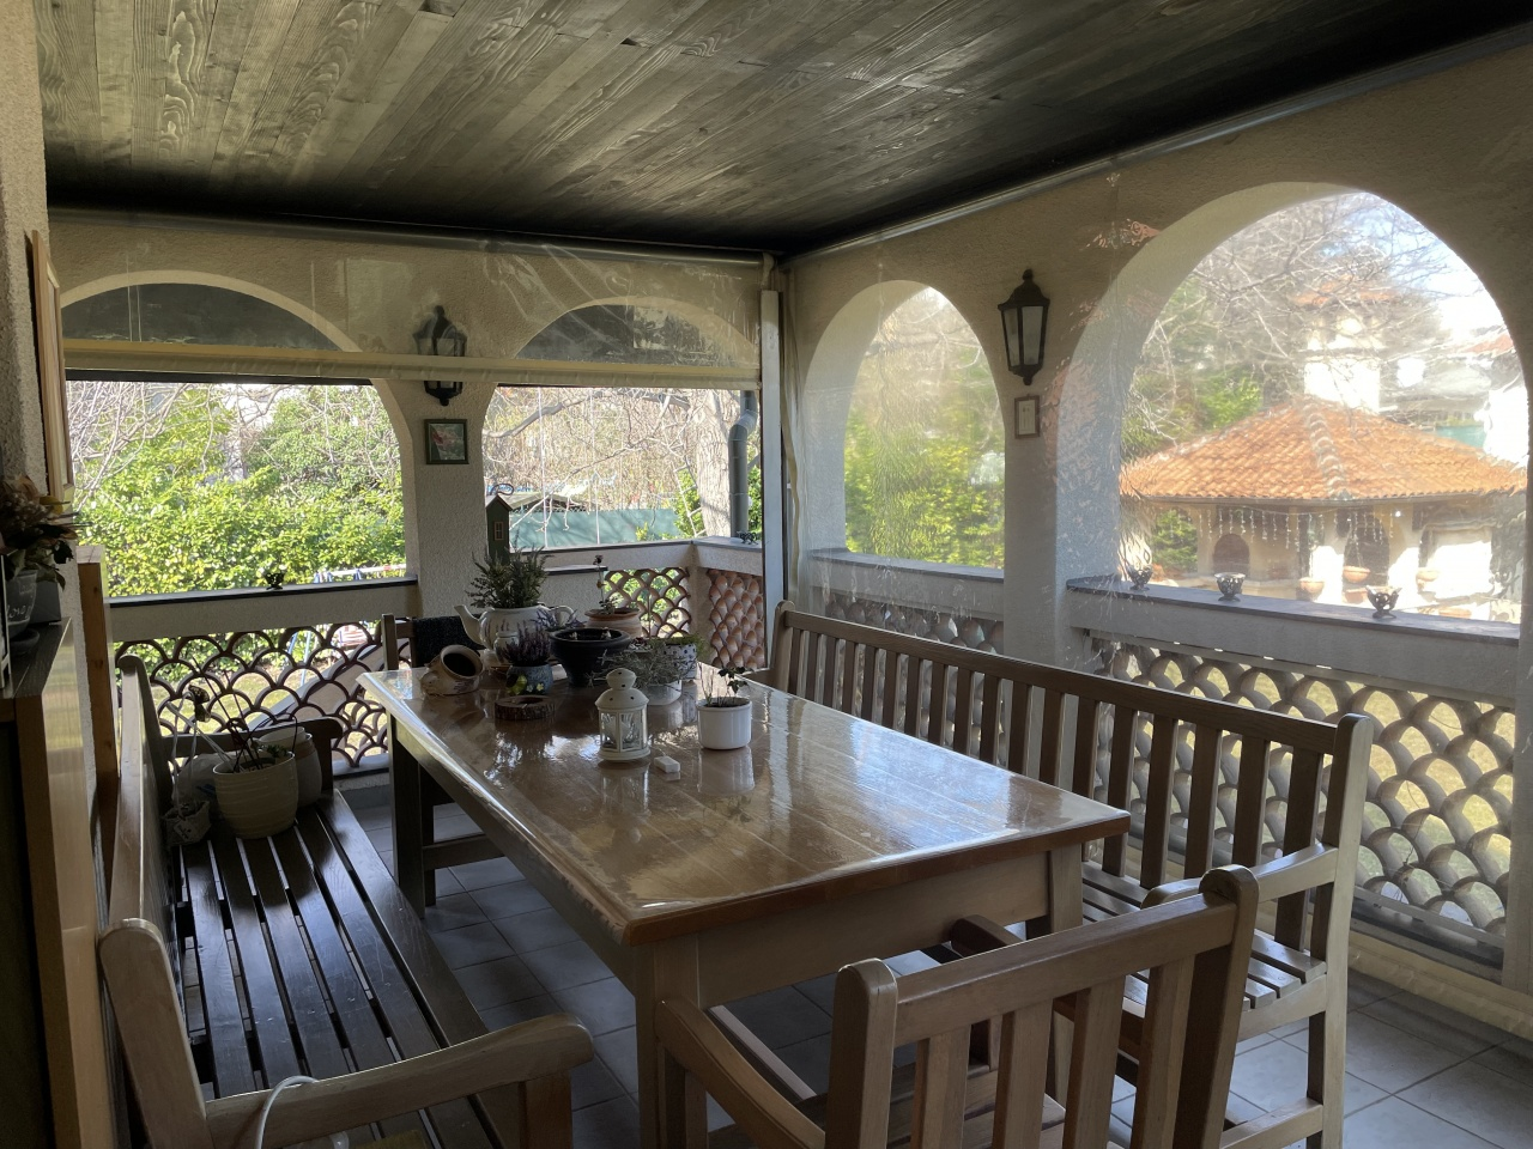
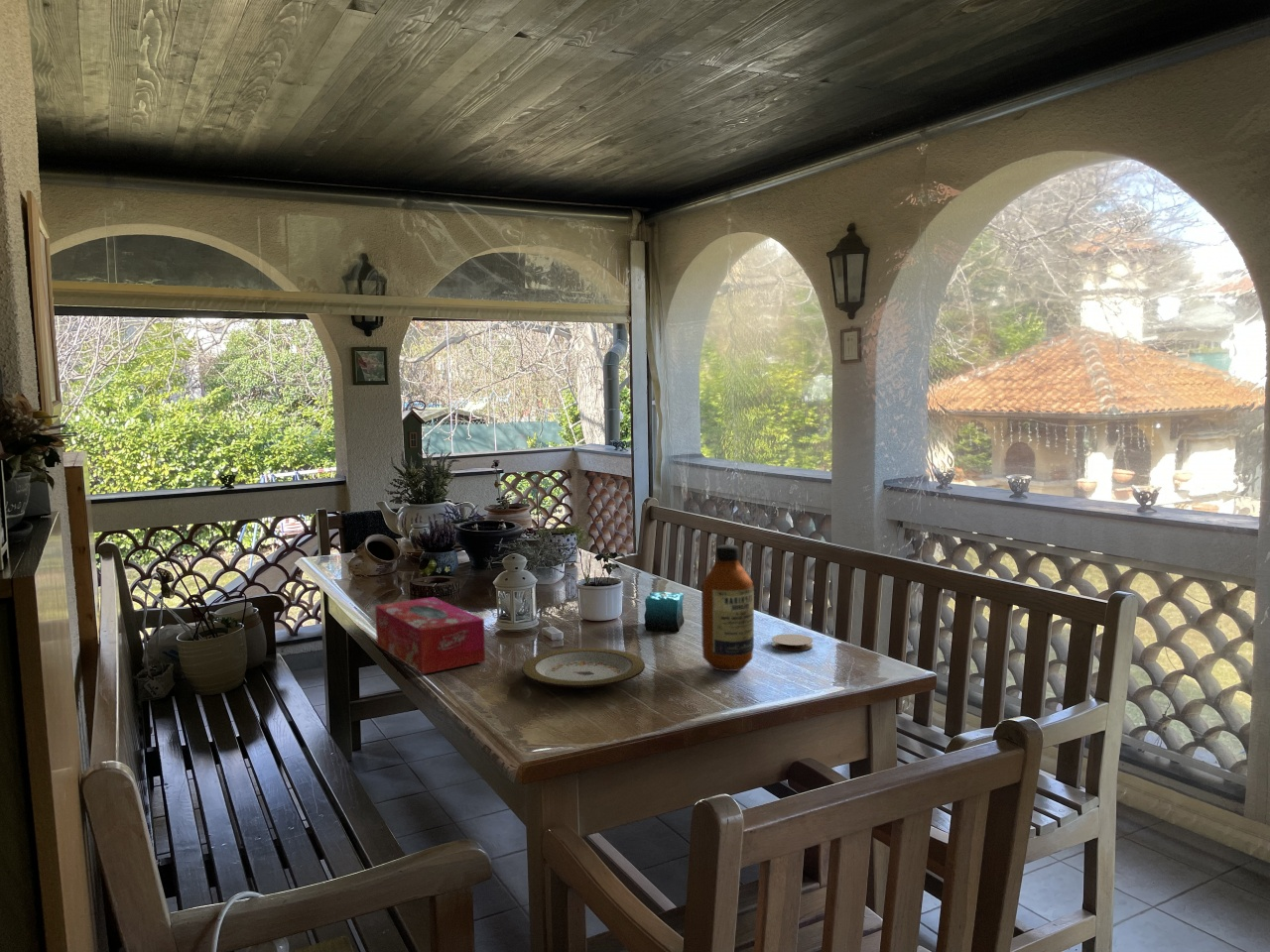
+ bottle (727, 607)
+ tissue box (428, 633)
+ plate (583, 670)
+ candle (664, 604)
+ coaster (792, 642)
